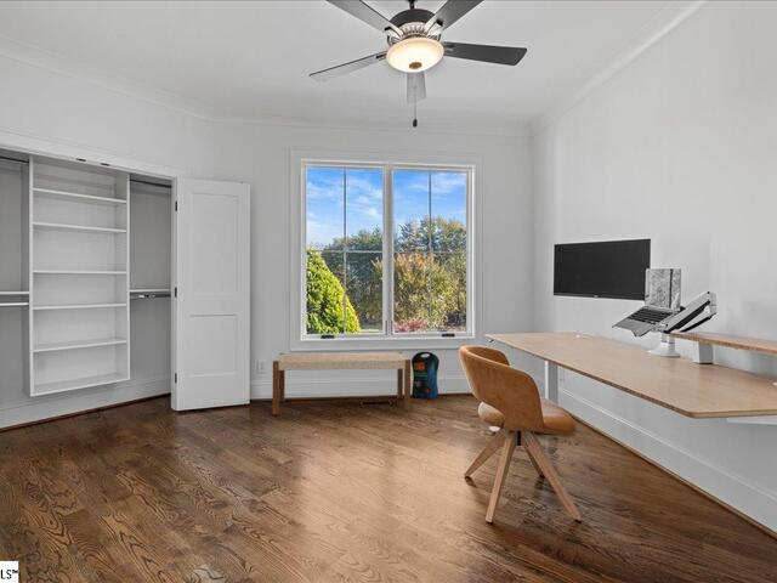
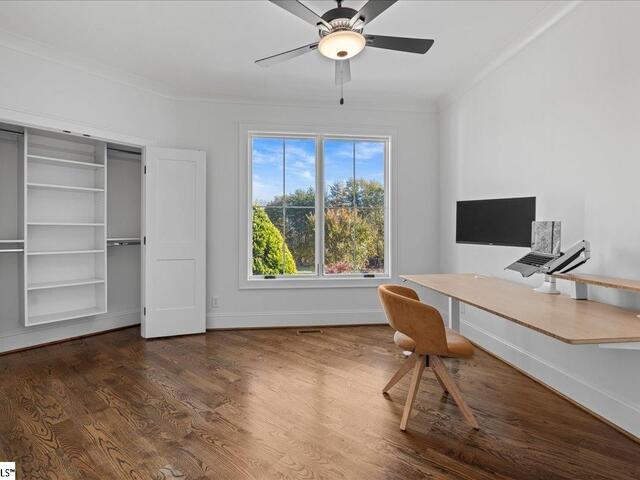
- pouch (425, 374)
- bench (341, 368)
